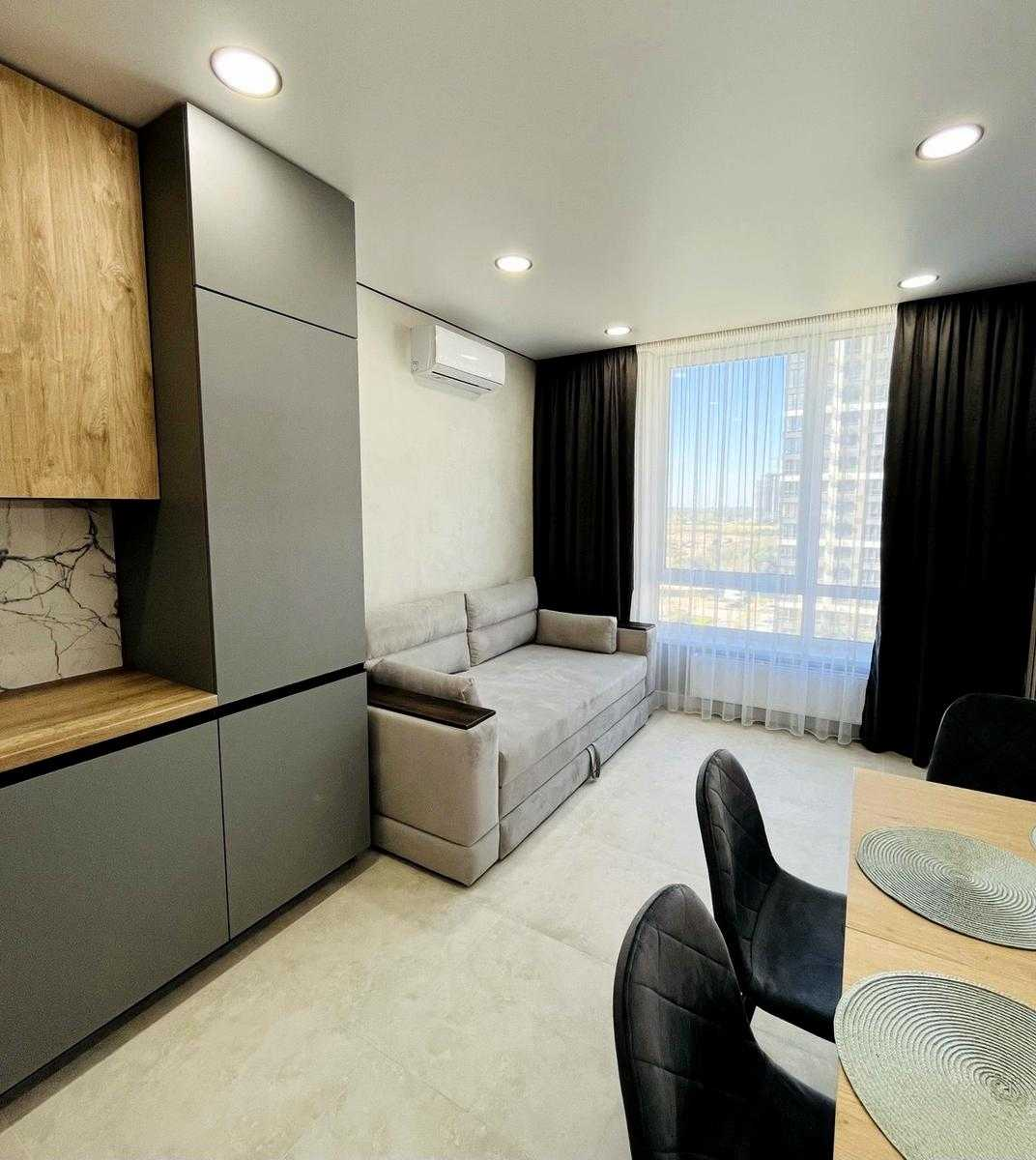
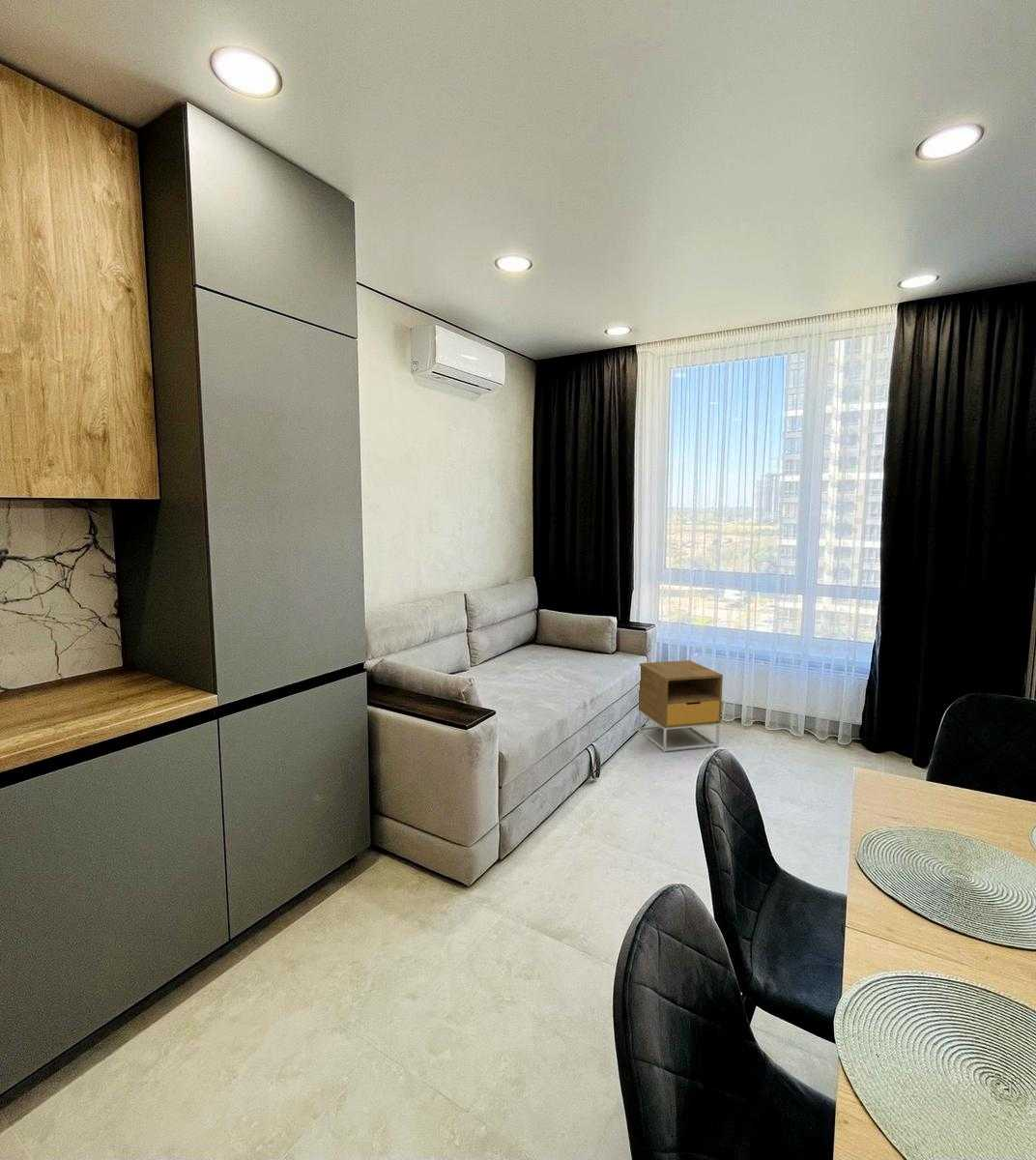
+ nightstand (677, 704)
